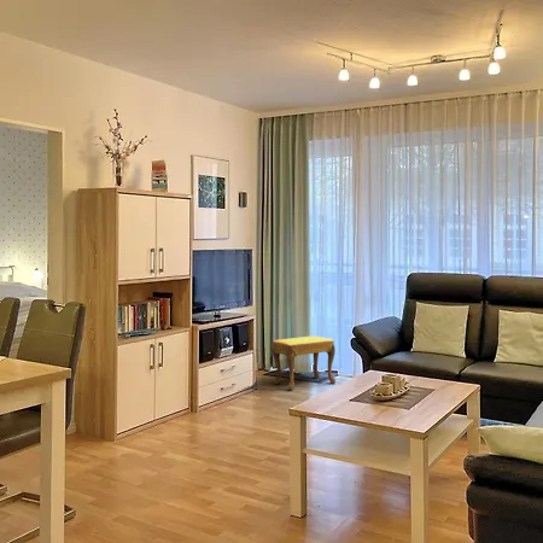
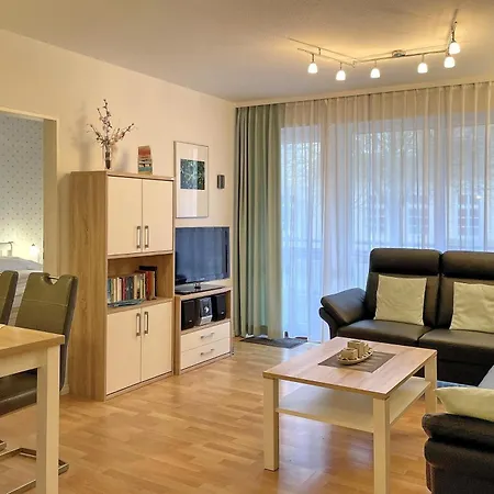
- footstool (303, 354)
